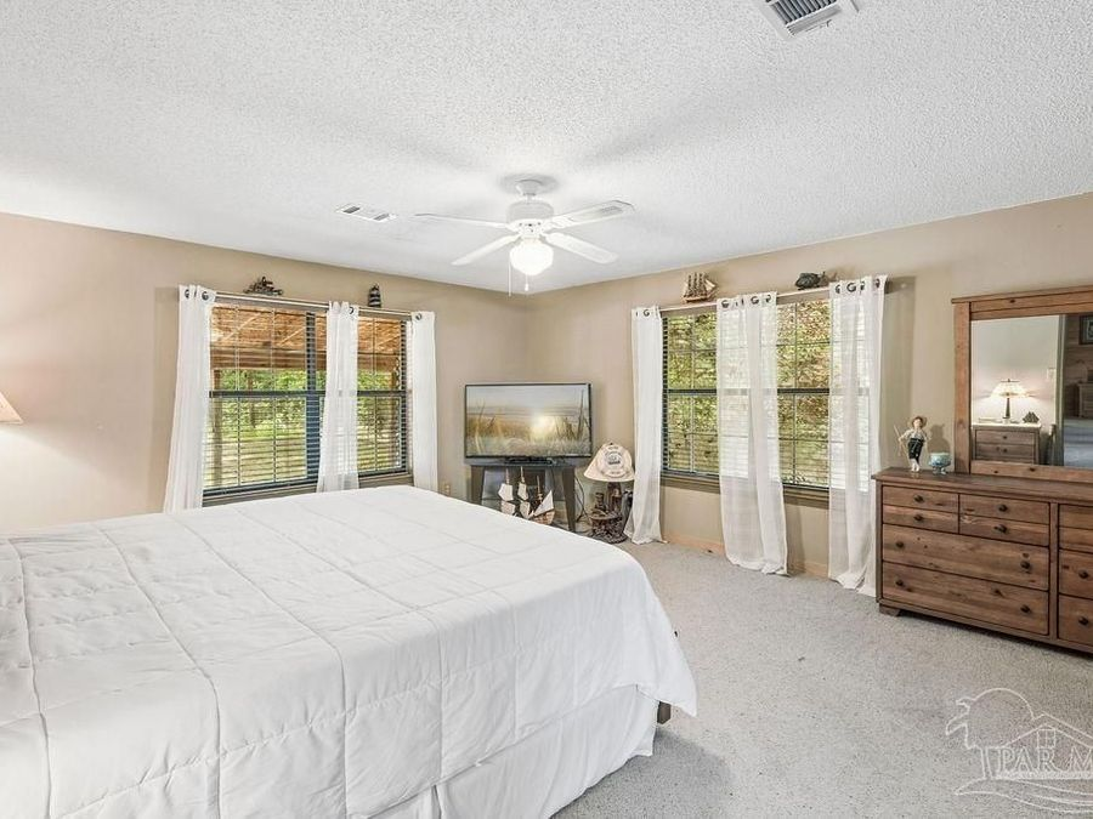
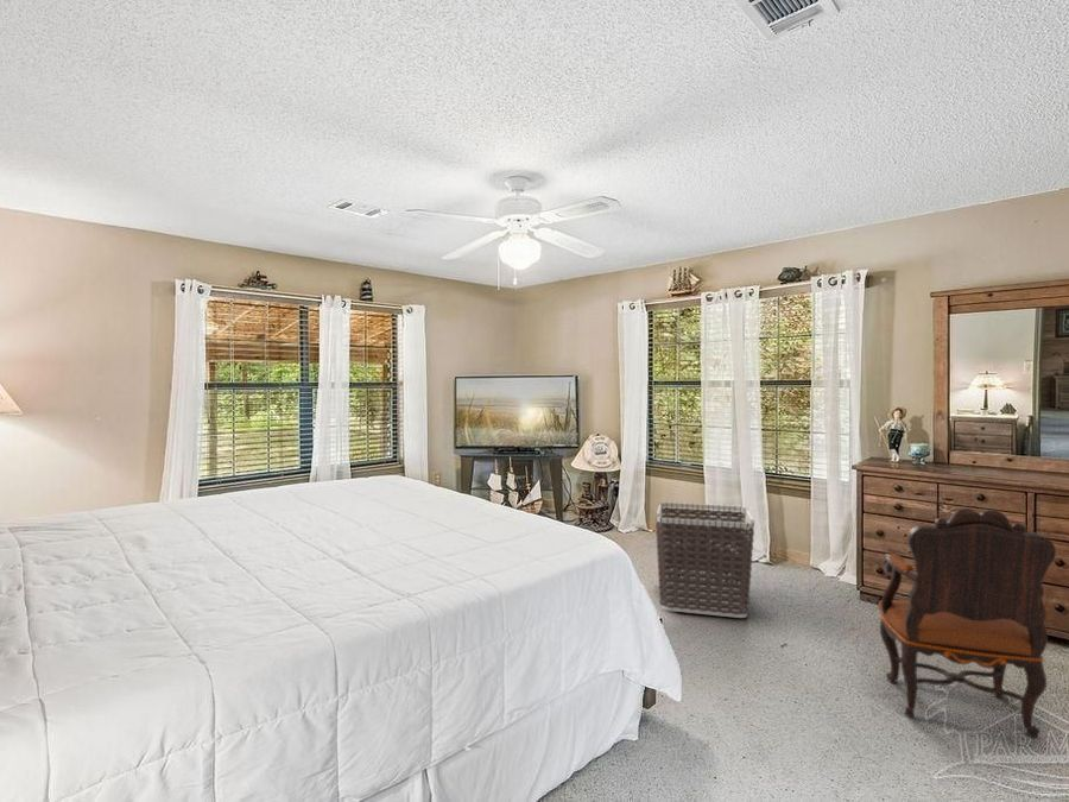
+ clothes hamper (702, 555)
+ armchair (960, 605)
